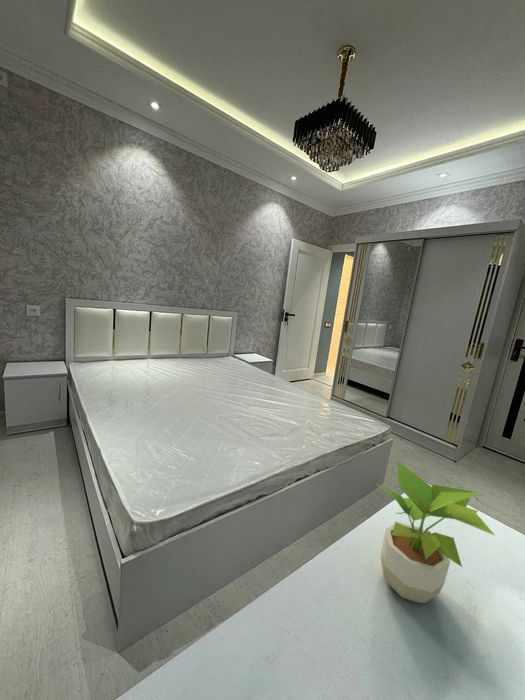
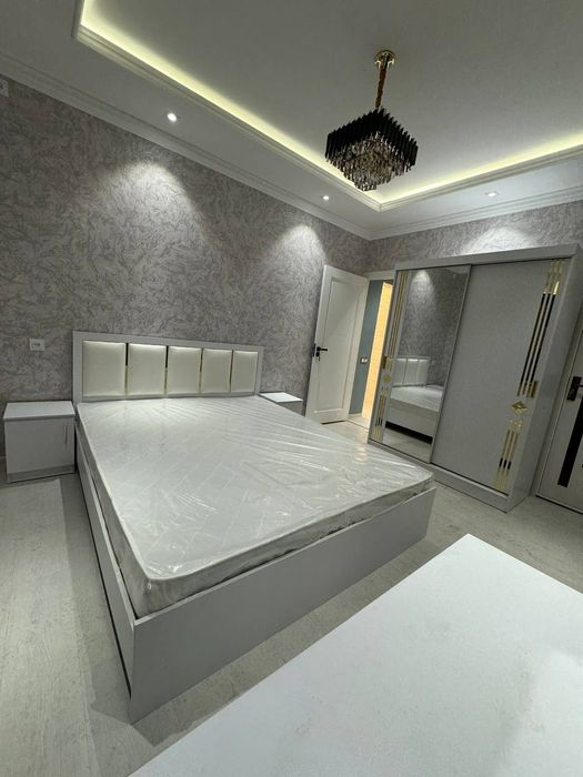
- potted plant (429, 531)
